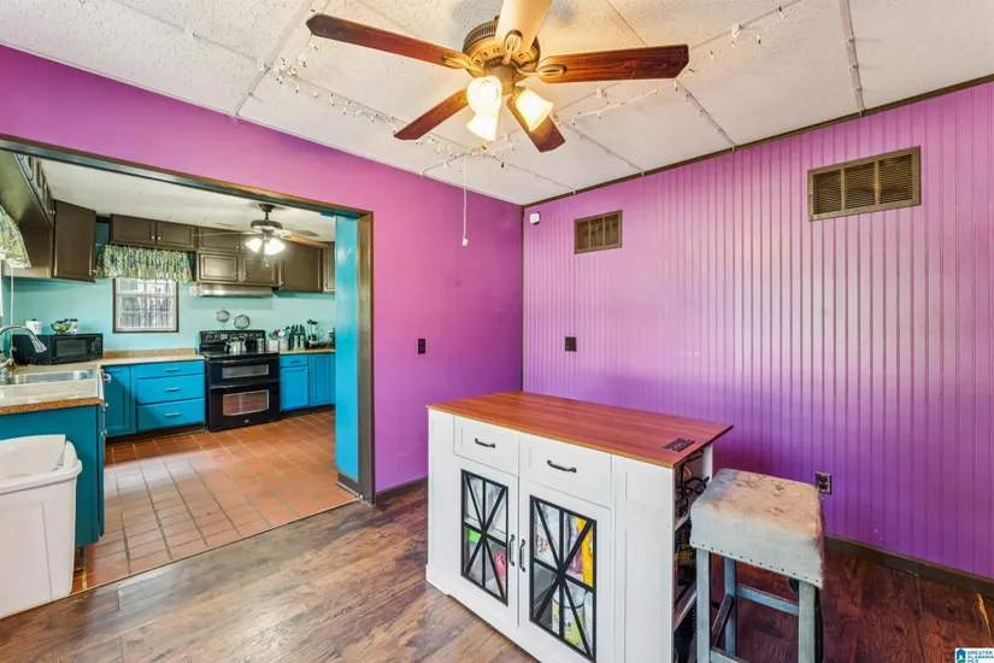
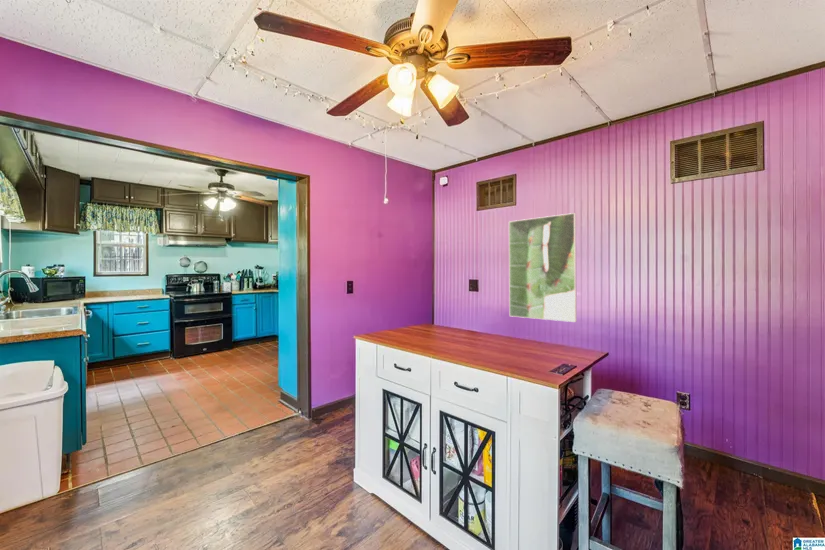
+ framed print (540, 268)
